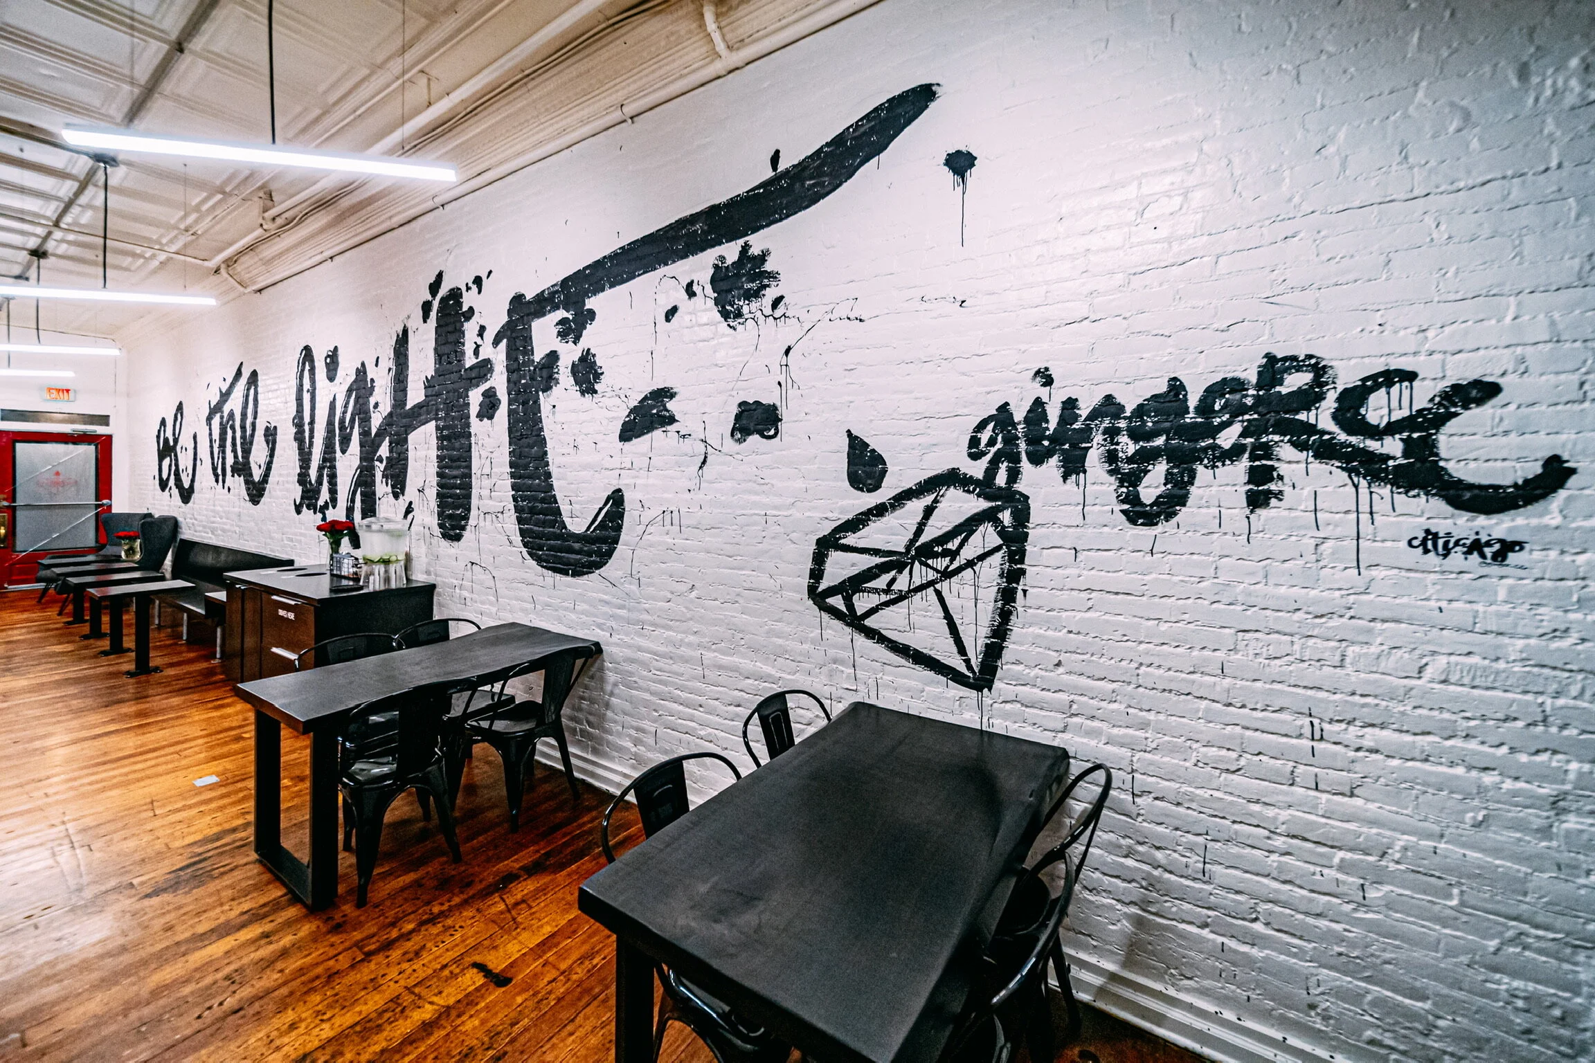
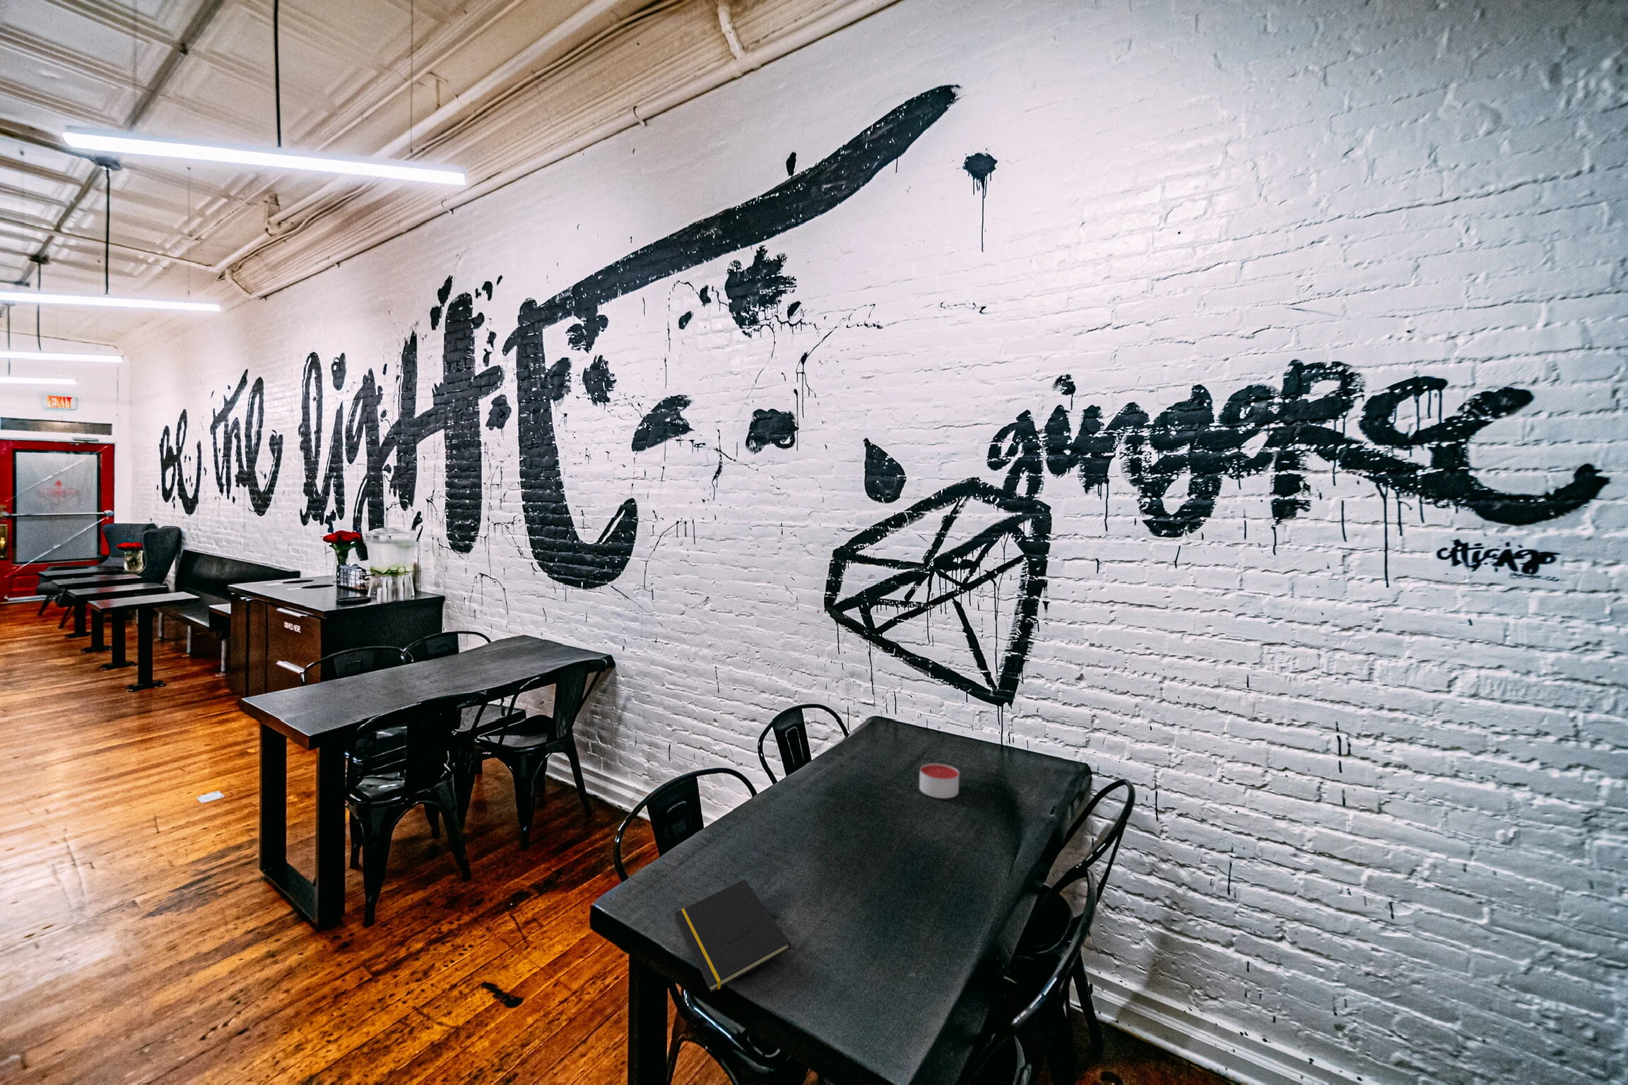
+ candle (939, 779)
+ notepad (729, 930)
